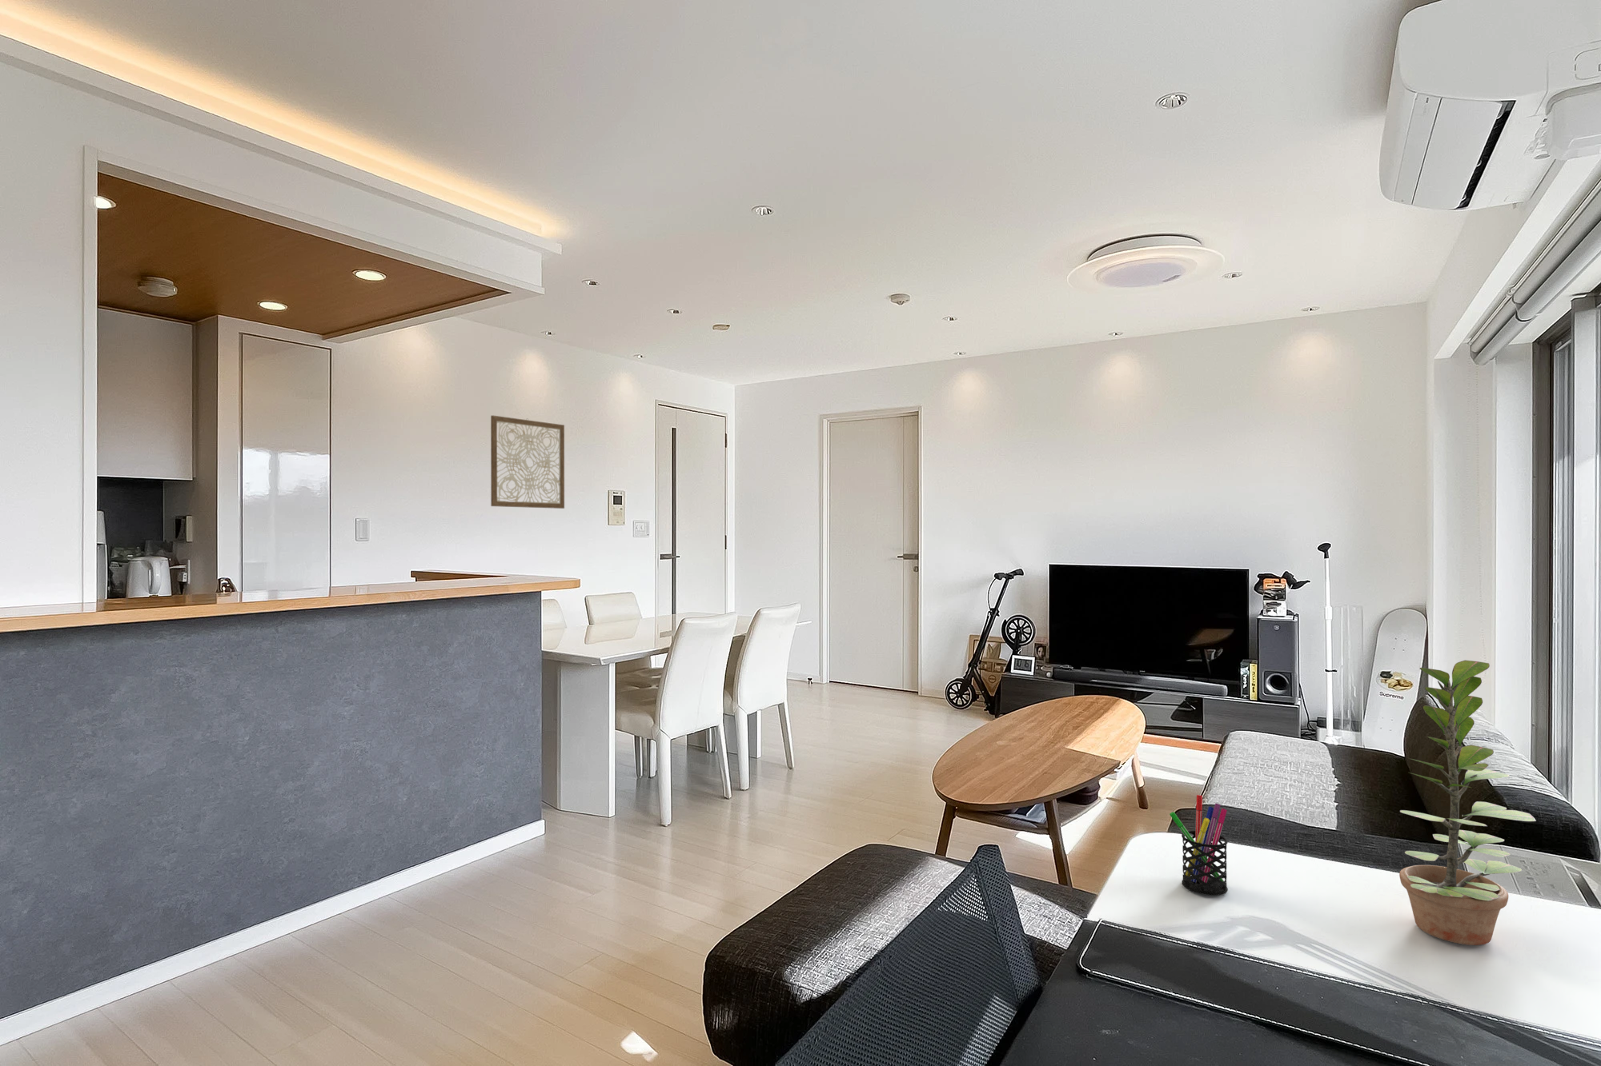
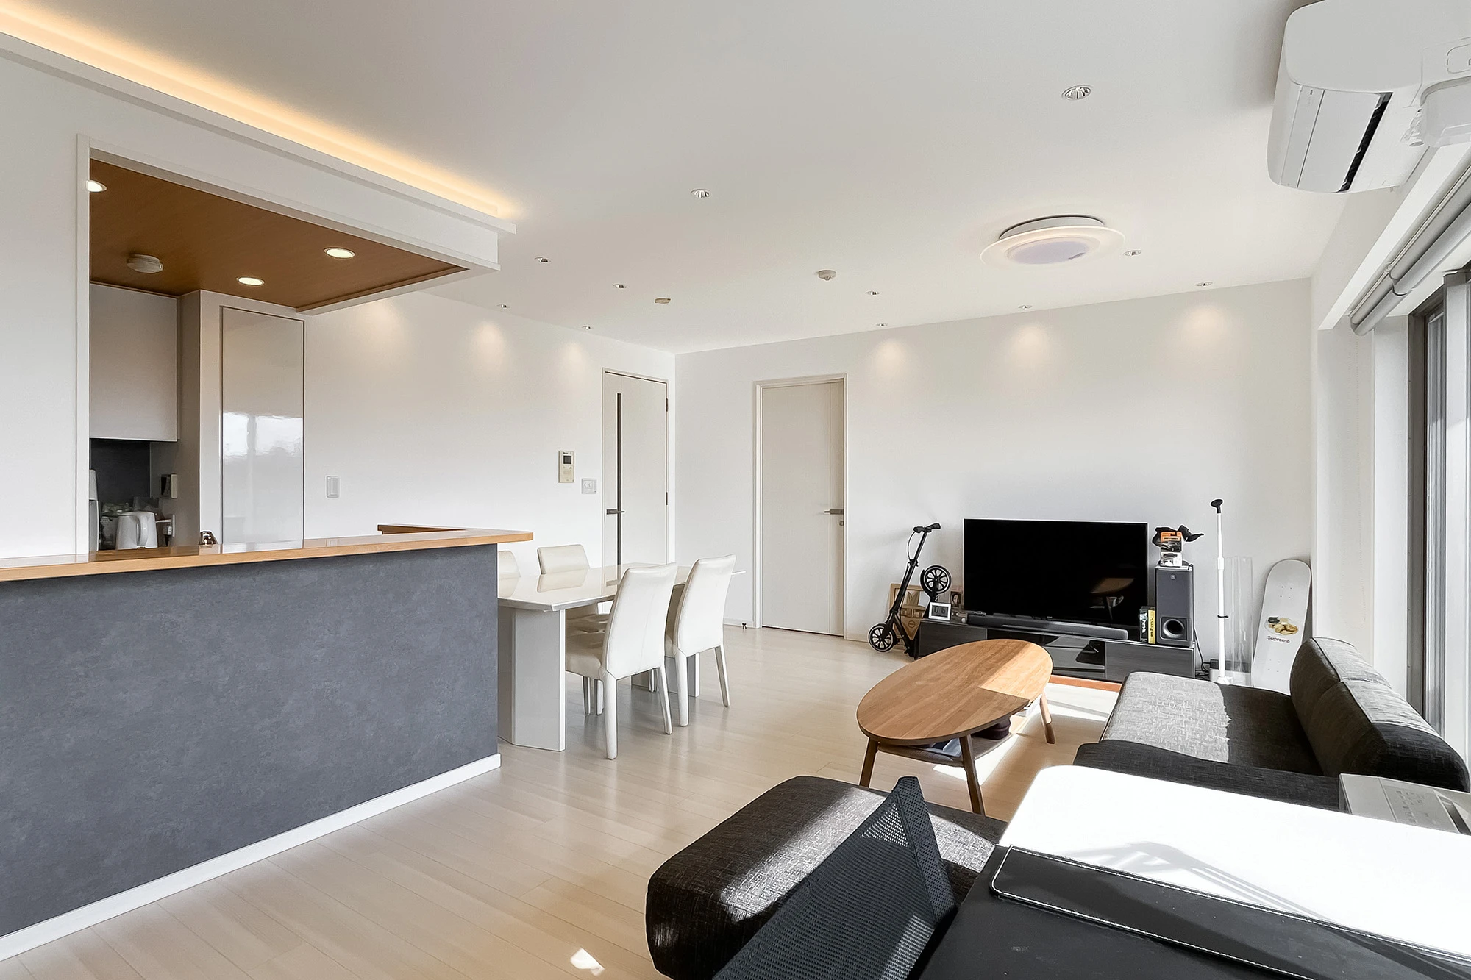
- wall art (526, 463)
- pen holder (1199, 842)
- plant (1461, 796)
